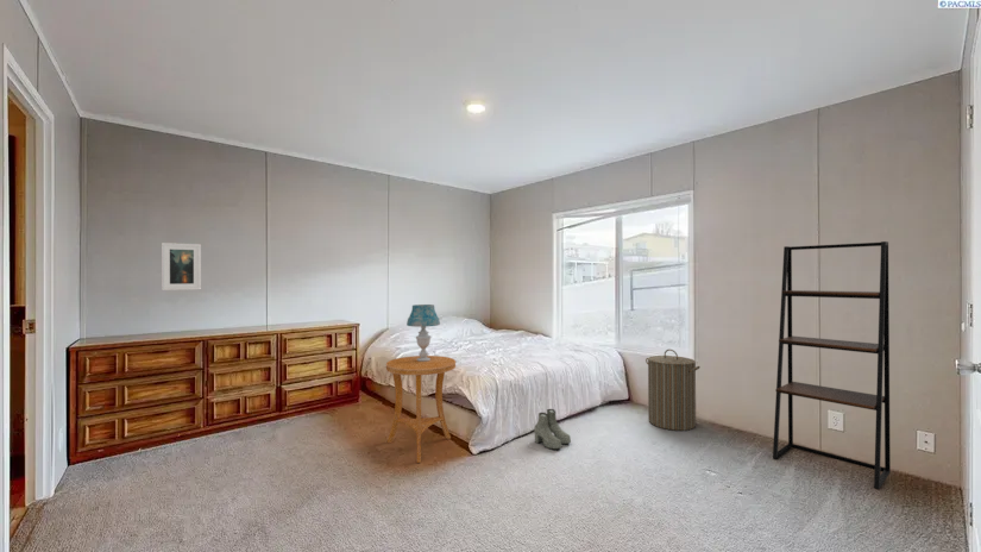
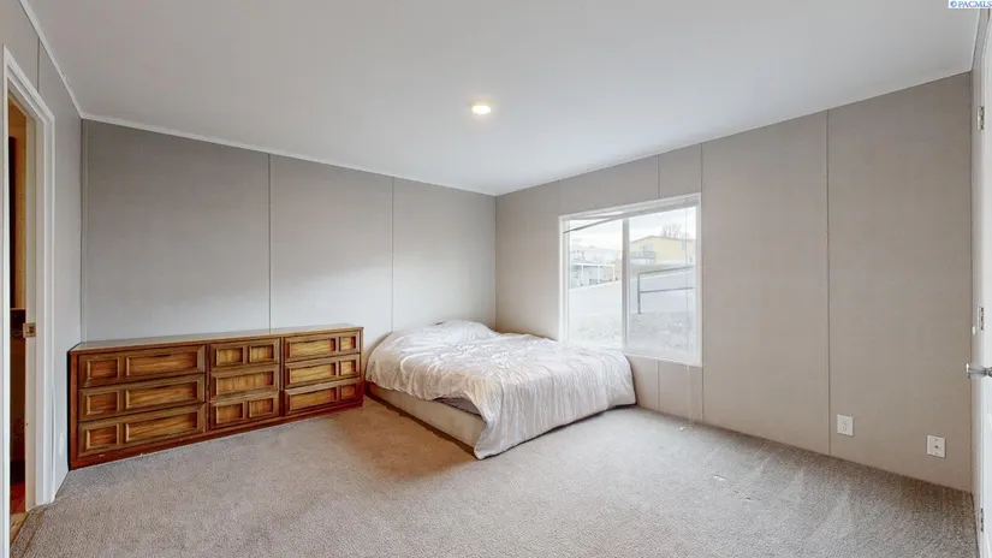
- boots (552, 427)
- shelving unit (828, 347)
- table lamp (423, 332)
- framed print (181, 266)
- side table (420, 403)
- laundry hamper (671, 385)
